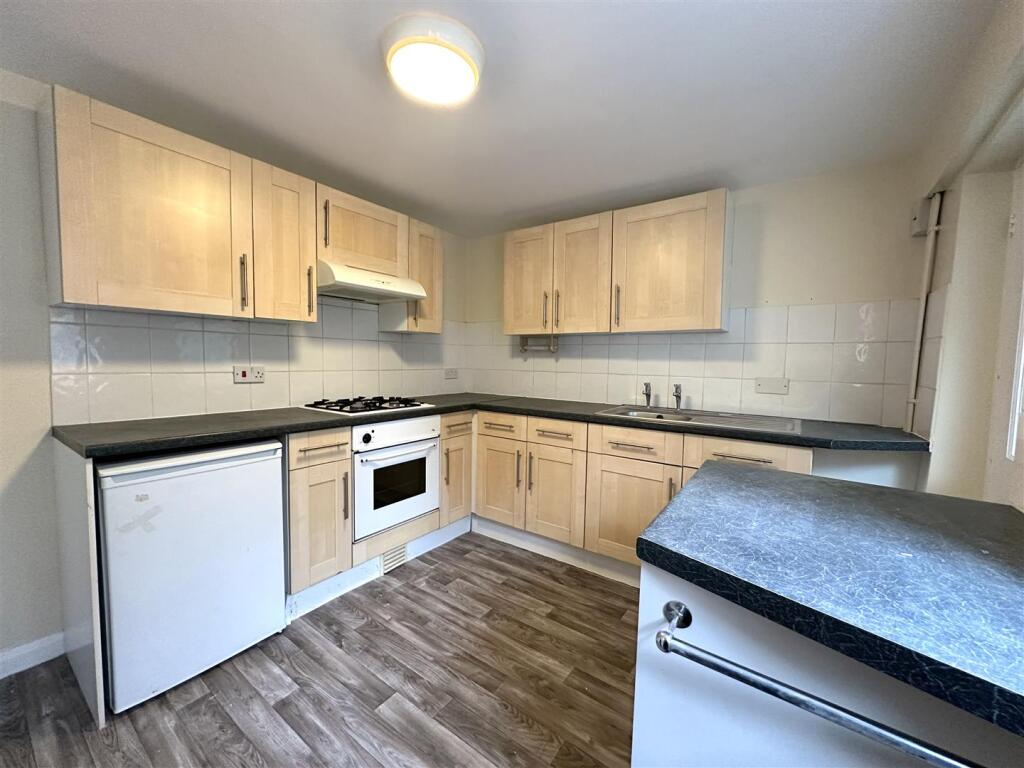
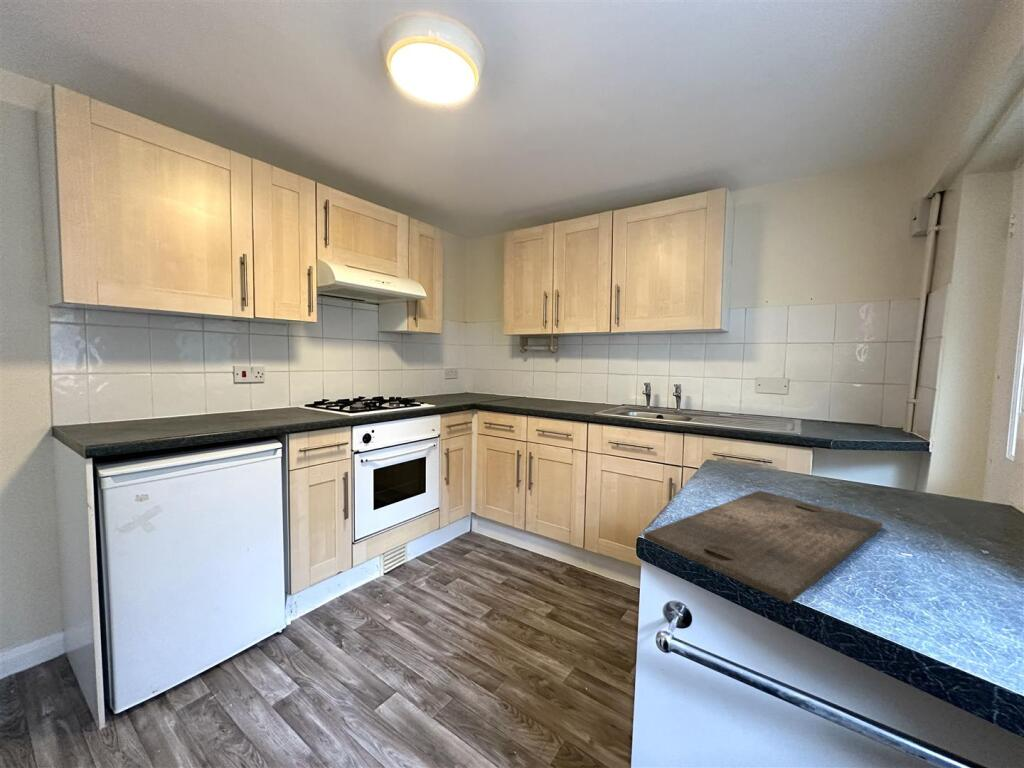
+ cutting board (769, 529)
